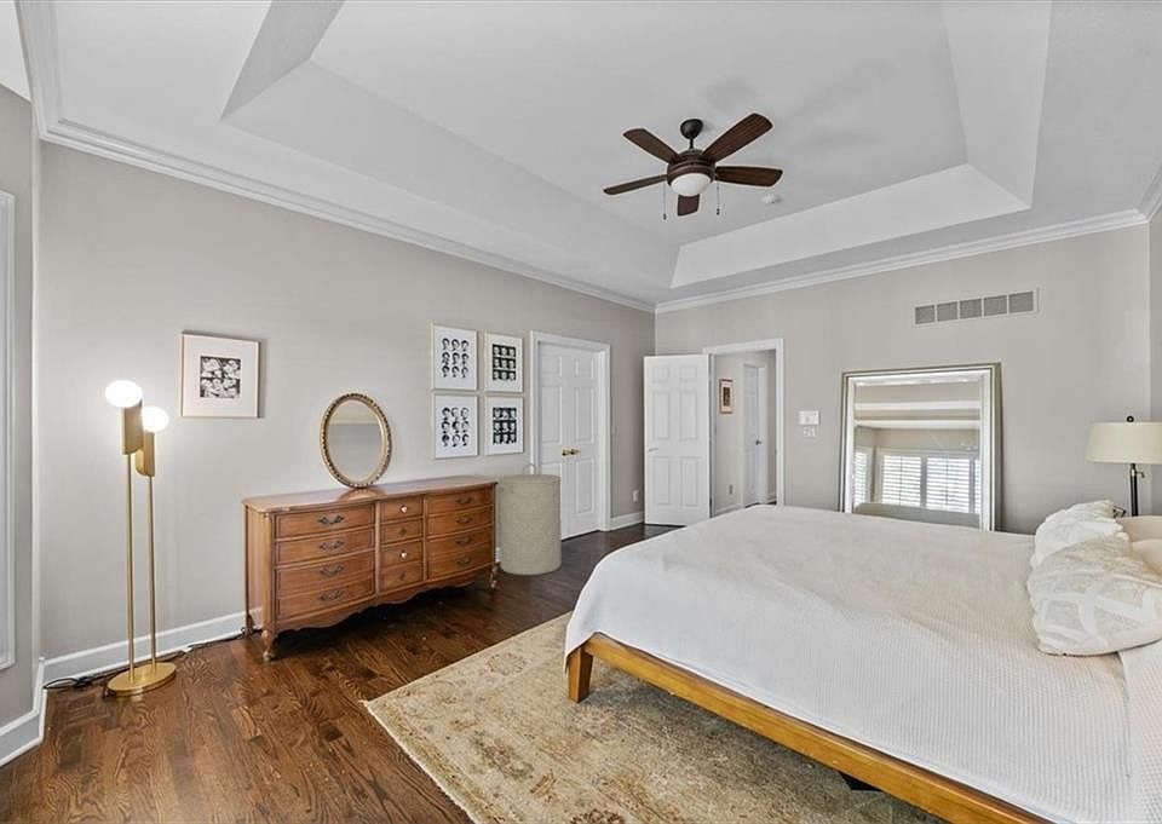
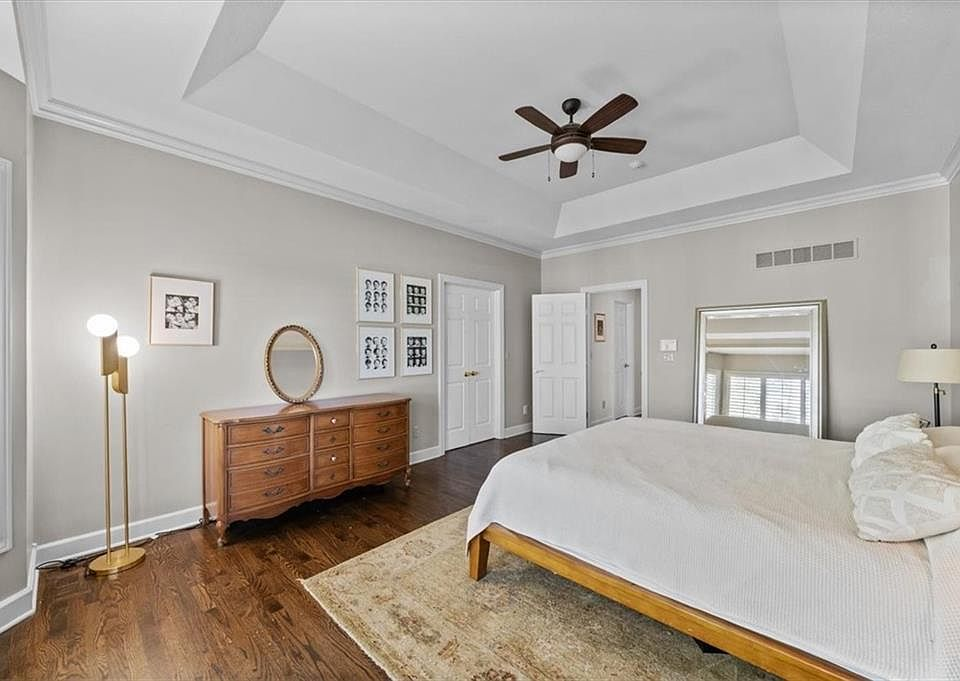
- laundry hamper (530, 514)
